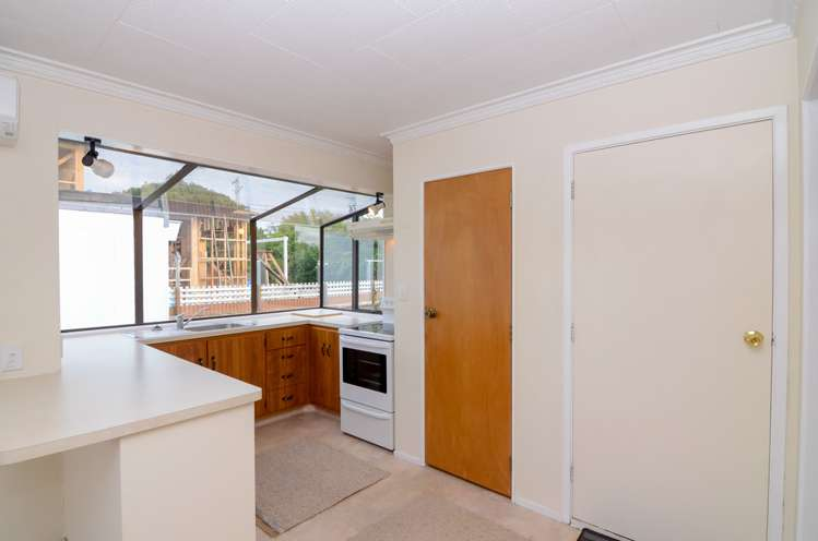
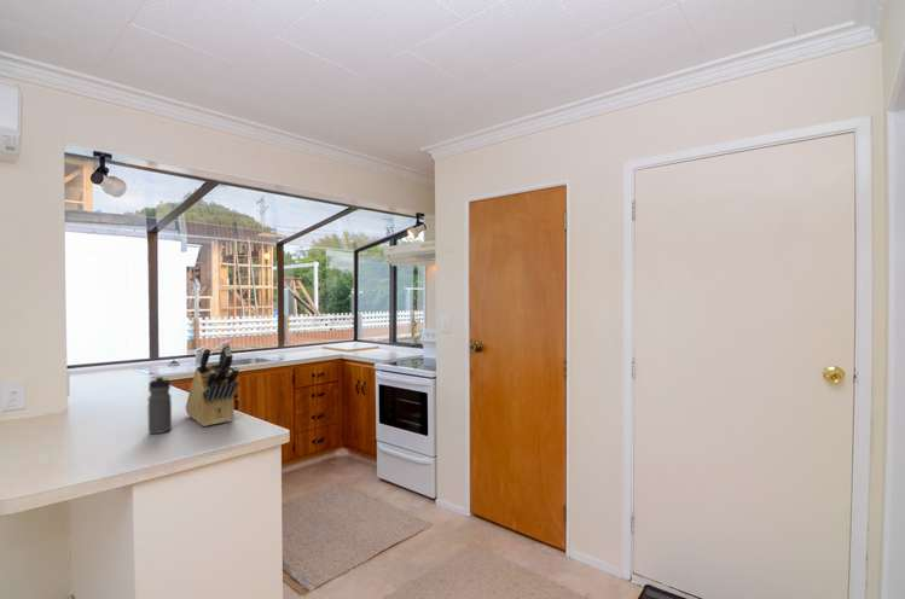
+ water bottle (159, 403)
+ knife block (211, 380)
